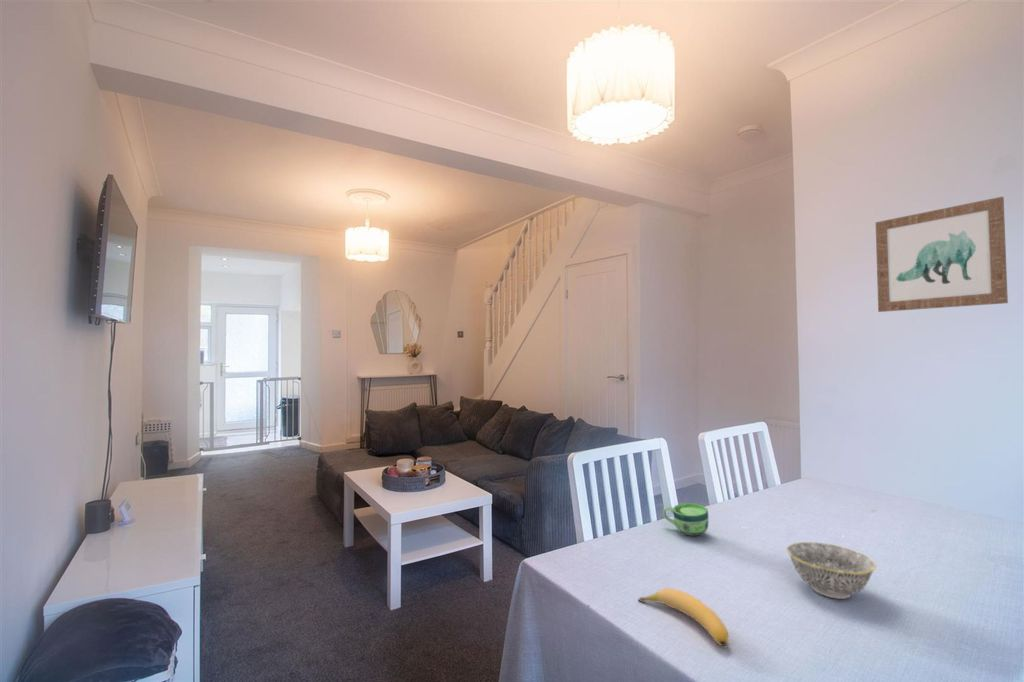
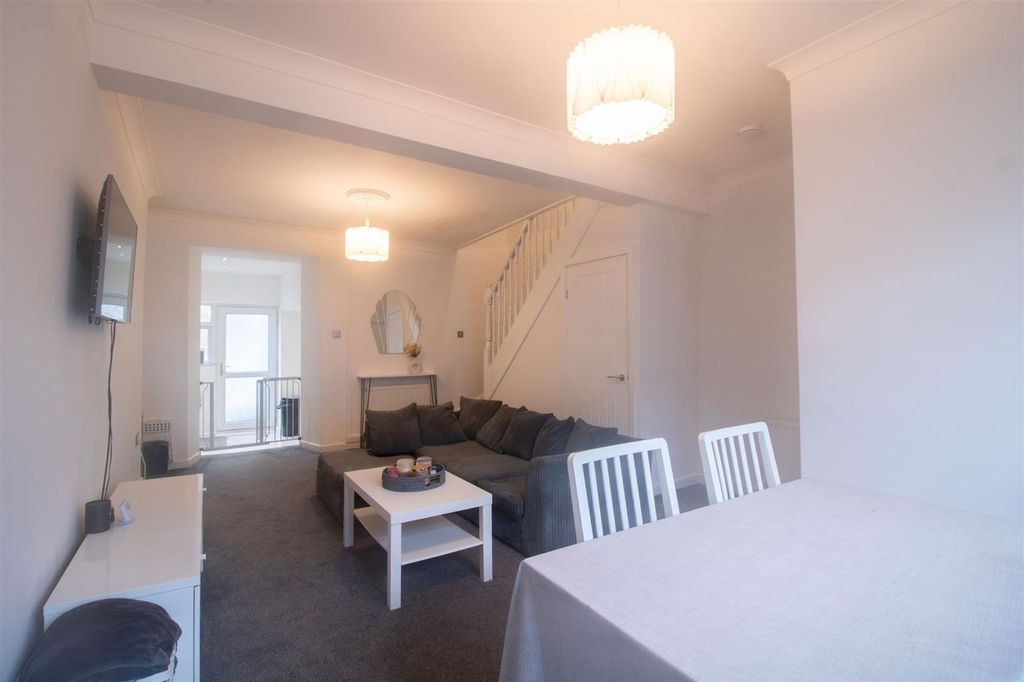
- banana (686, 611)
- bowl (830, 573)
- wall art (935, 259)
- cup (685, 519)
